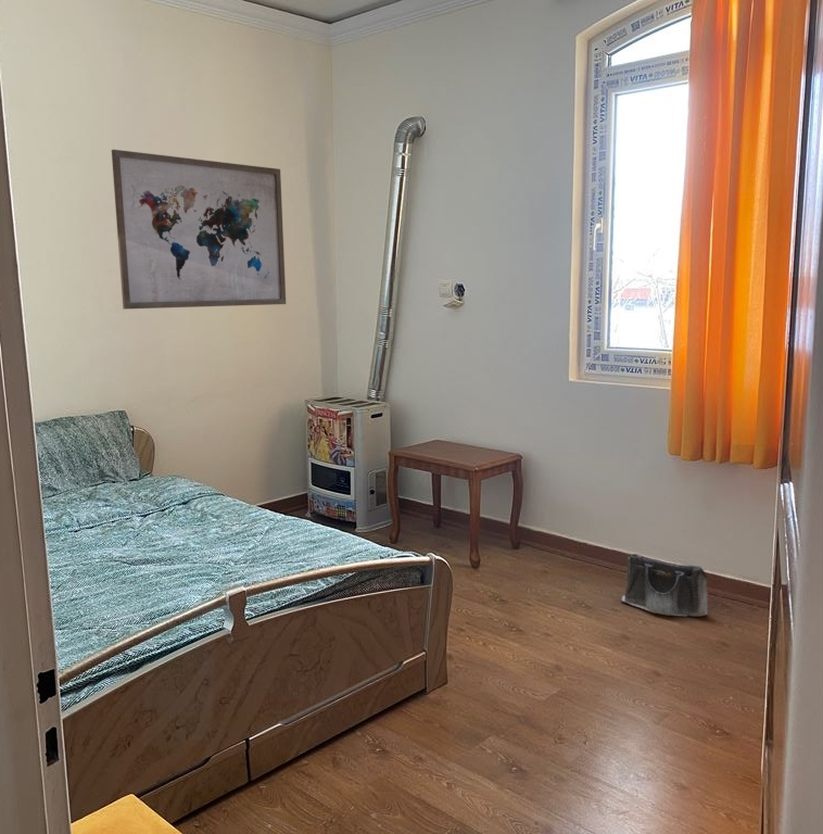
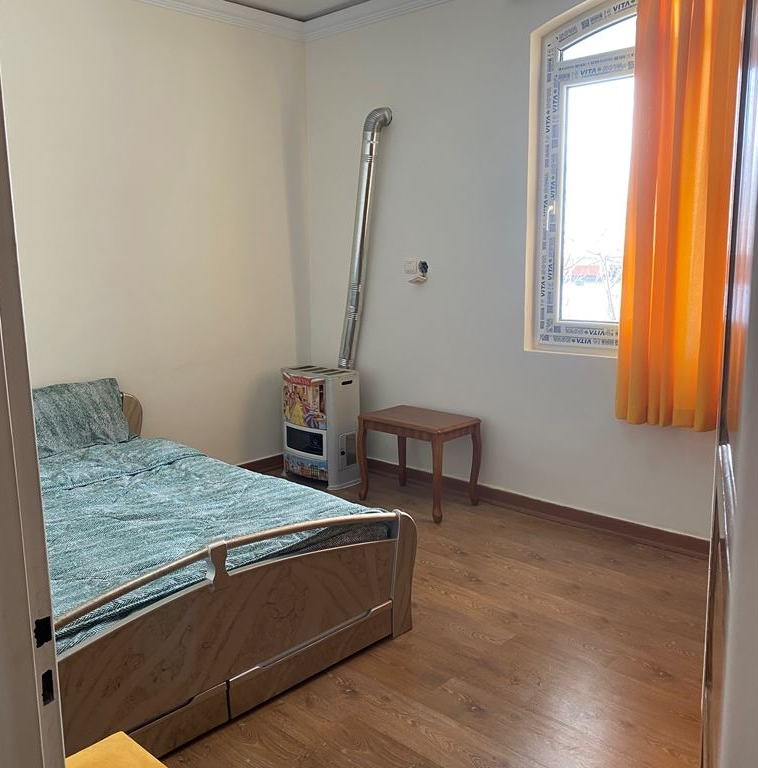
- saddlebag (666, 582)
- wall art (206, 233)
